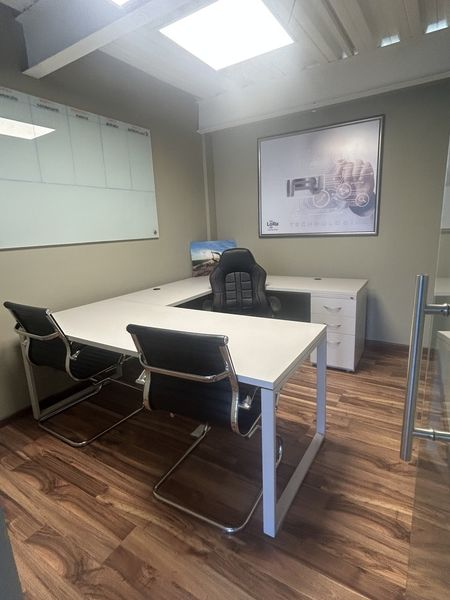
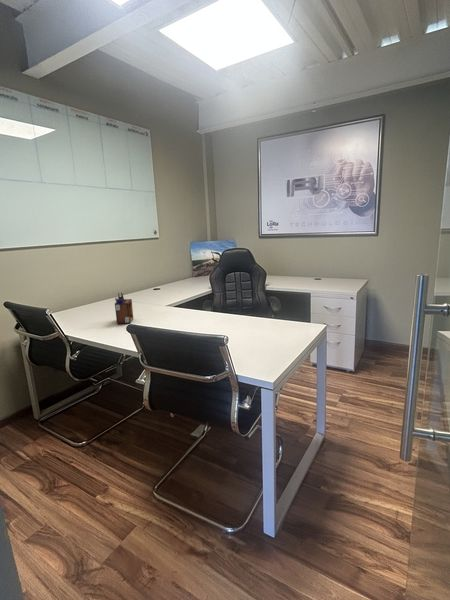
+ desk organizer (123, 307)
